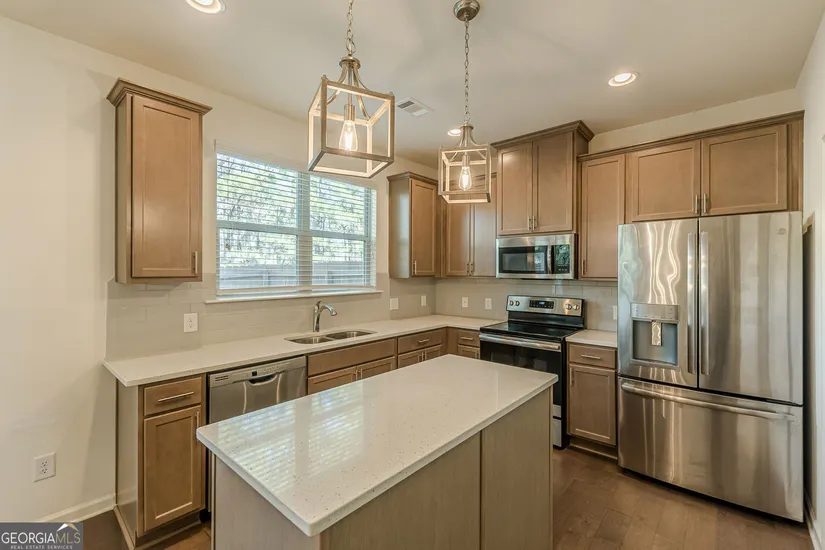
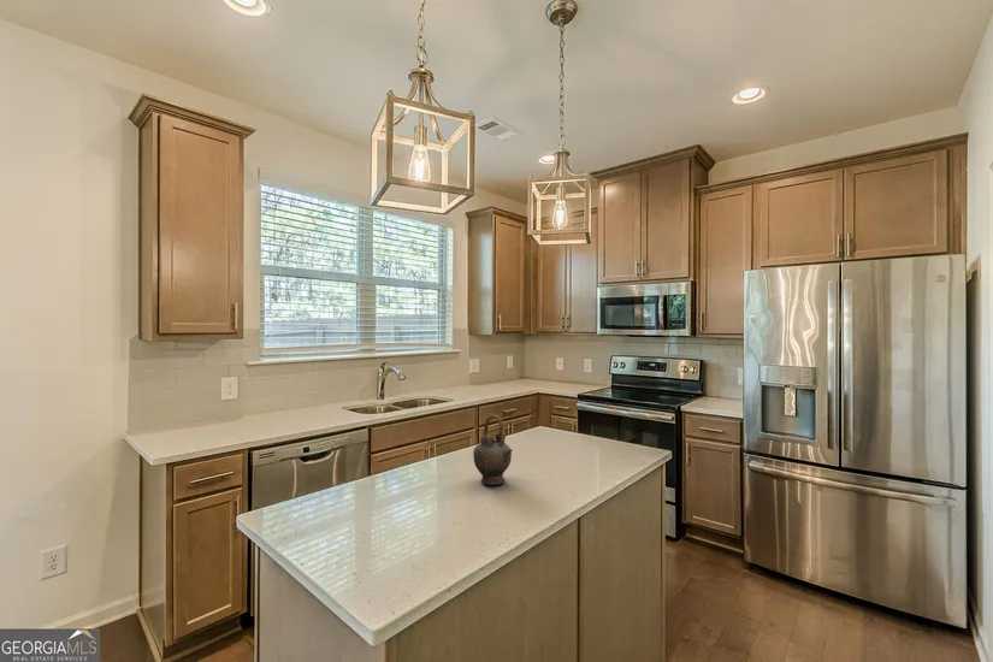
+ teapot (495, 449)
